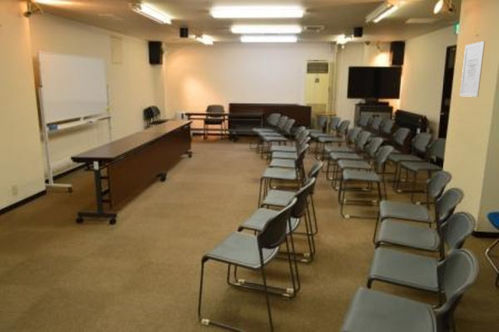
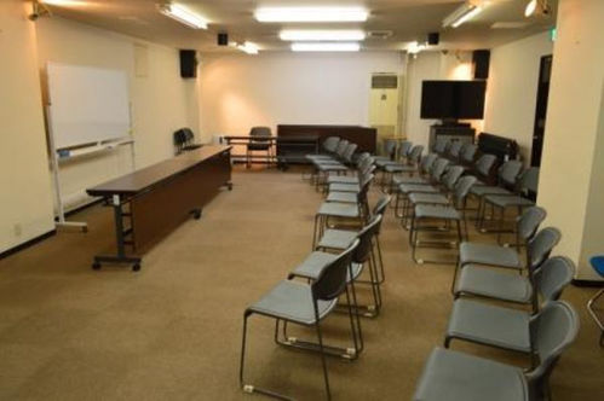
- wall art (471, 70)
